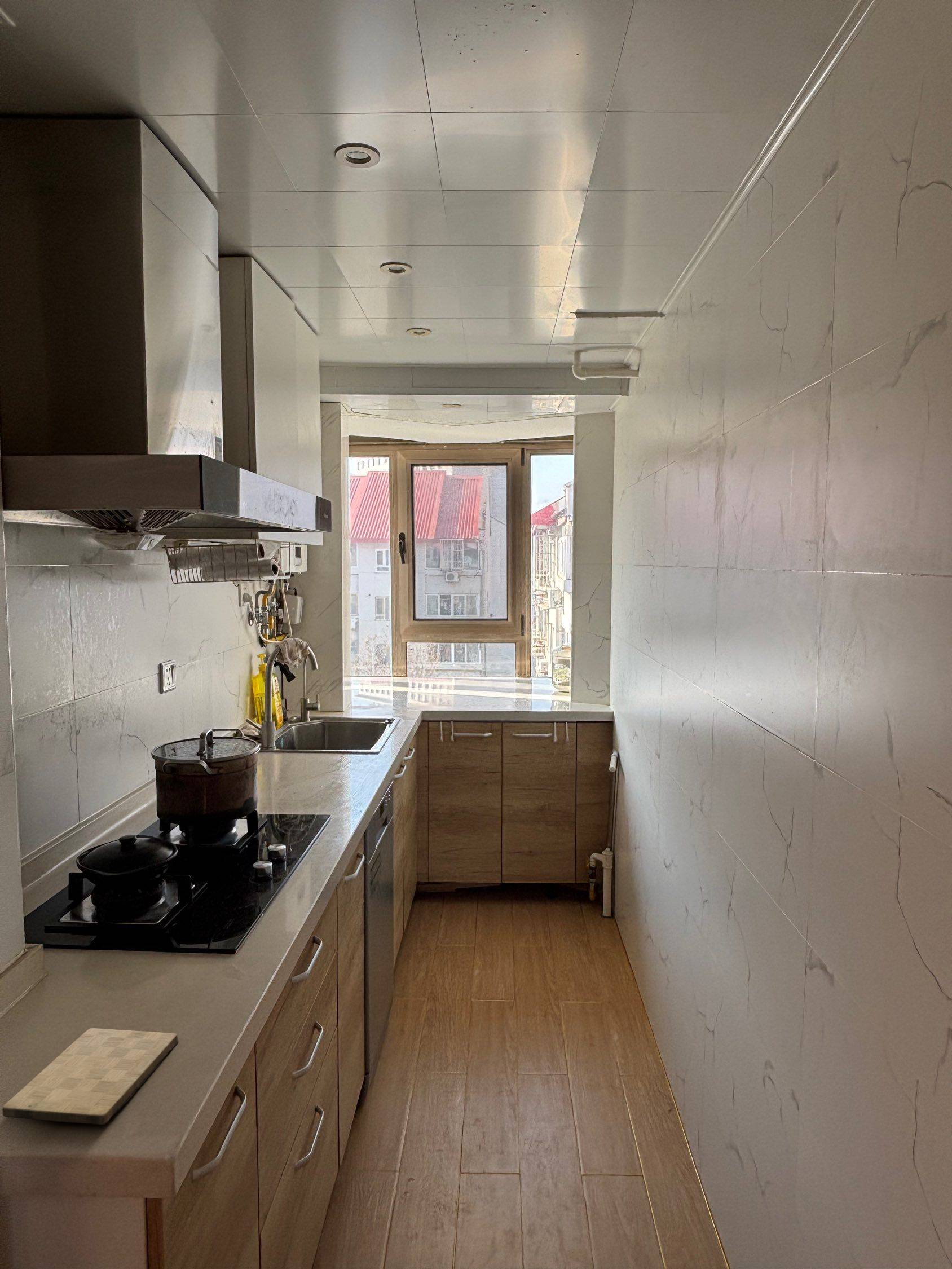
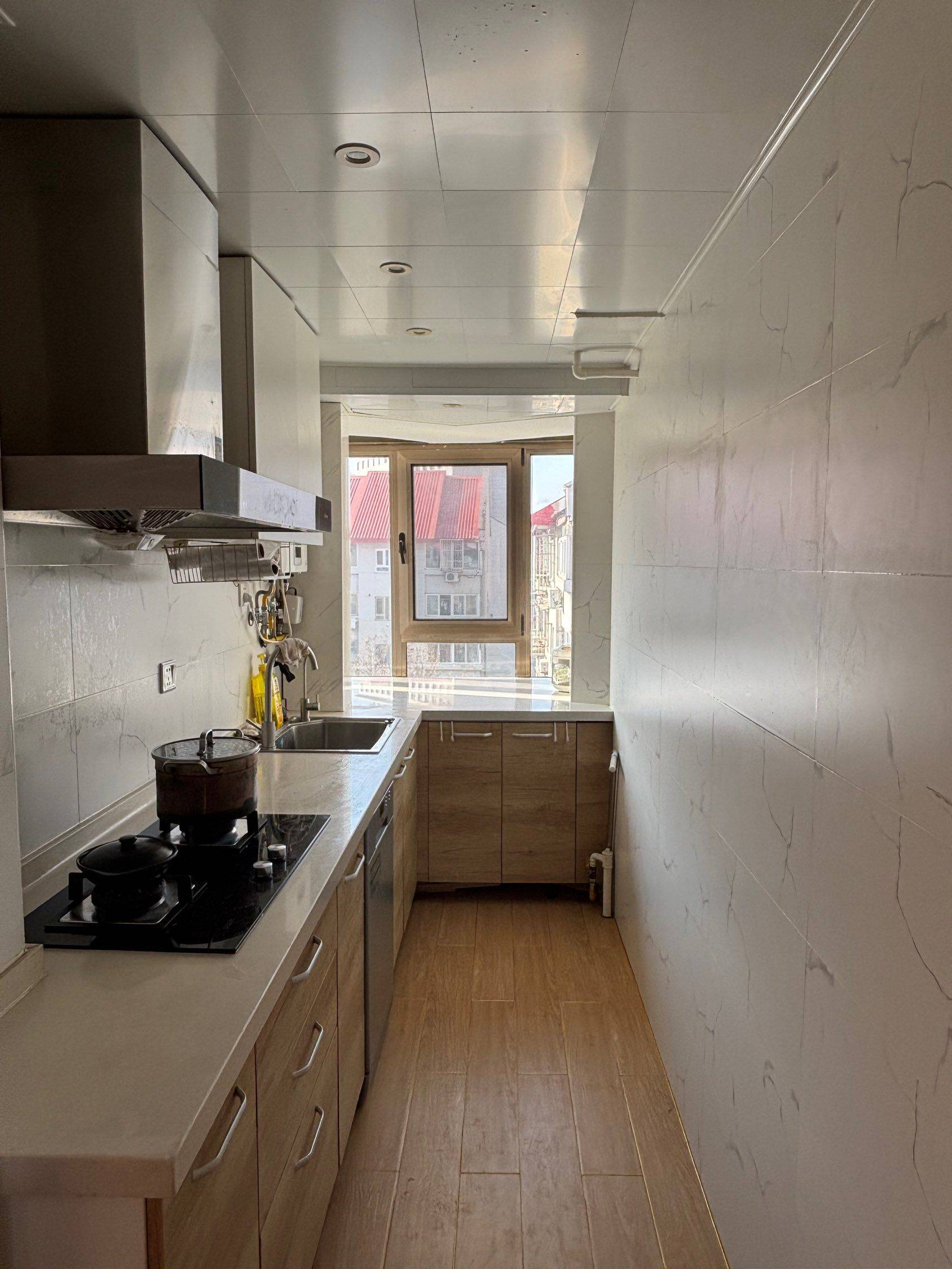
- cutting board (96, 1072)
